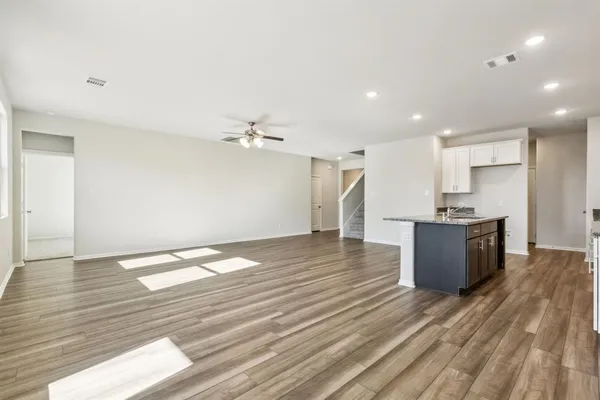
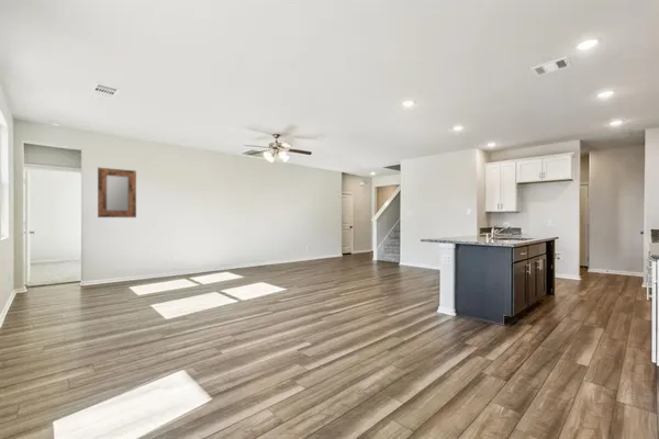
+ home mirror (118, 193)
